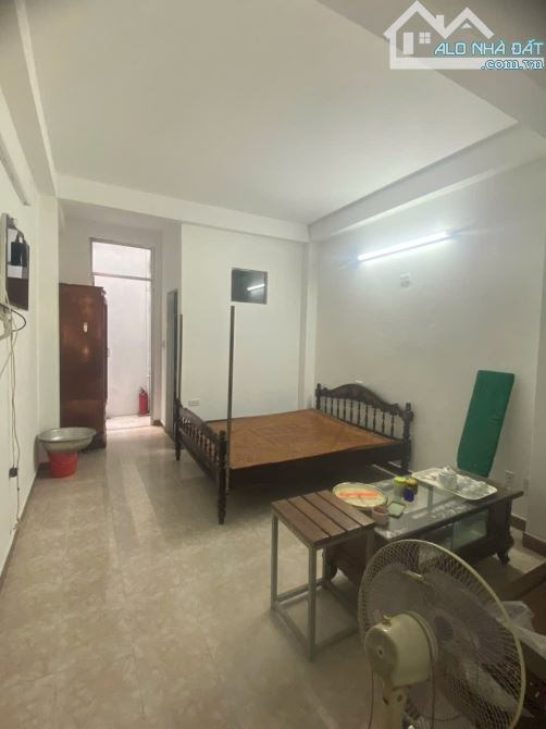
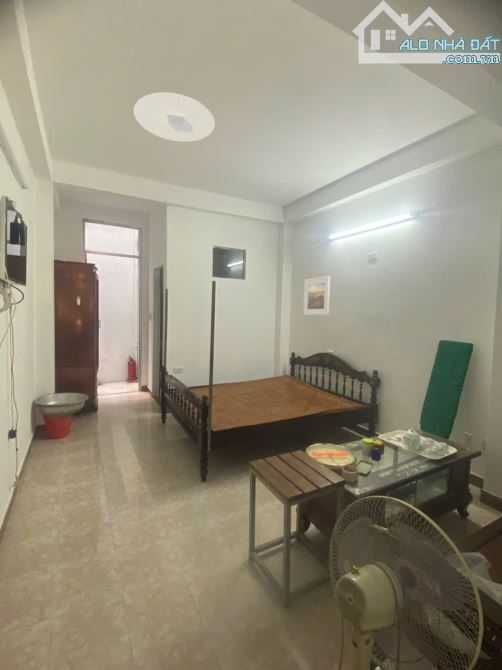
+ ceiling light (175, 116)
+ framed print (316, 296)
